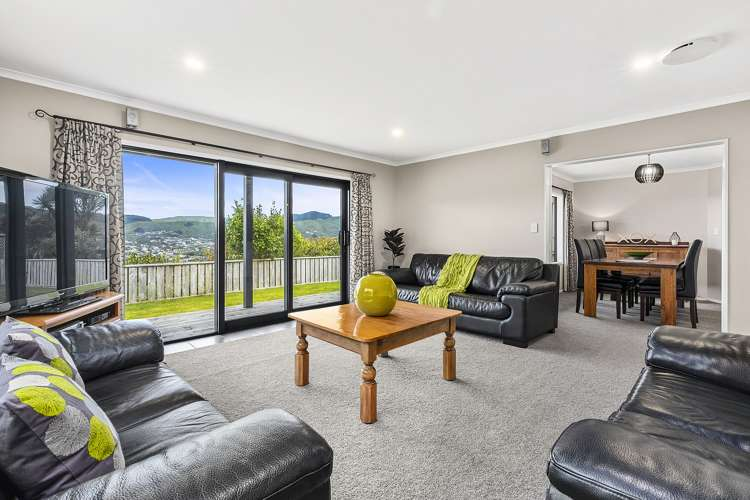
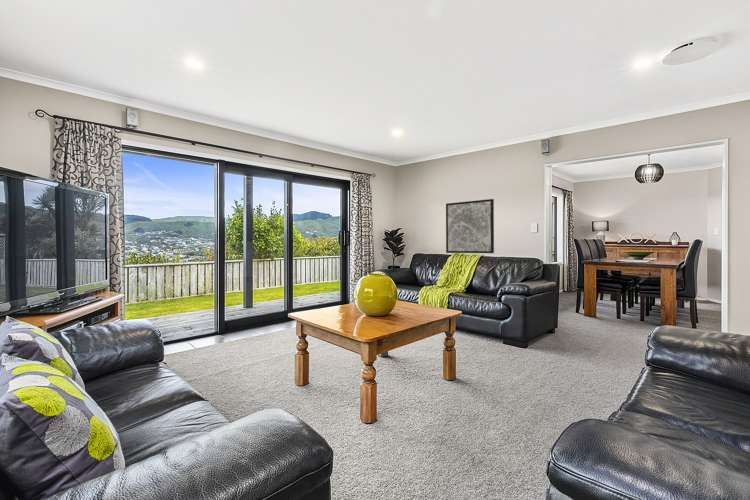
+ wall art (468, 227)
